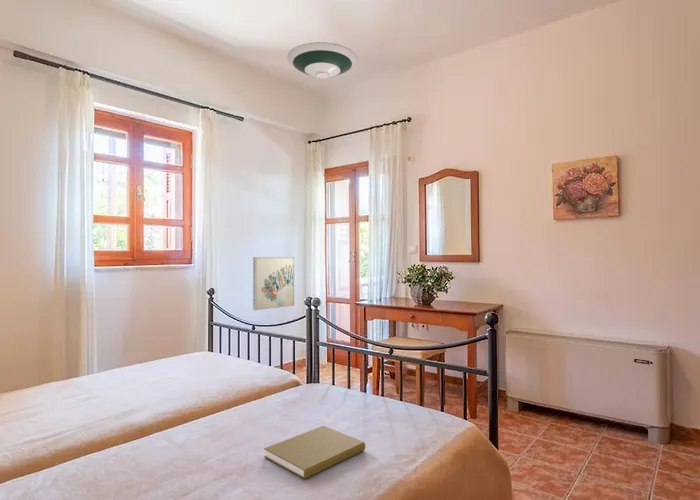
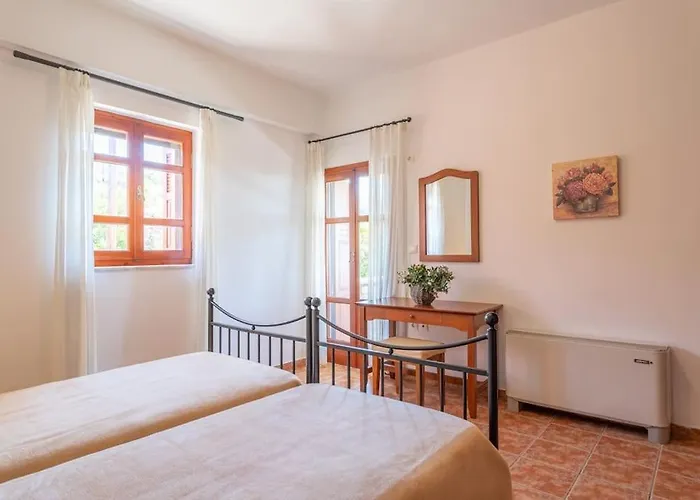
- wall art (274, 282)
- book (315, 449)
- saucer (322, 67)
